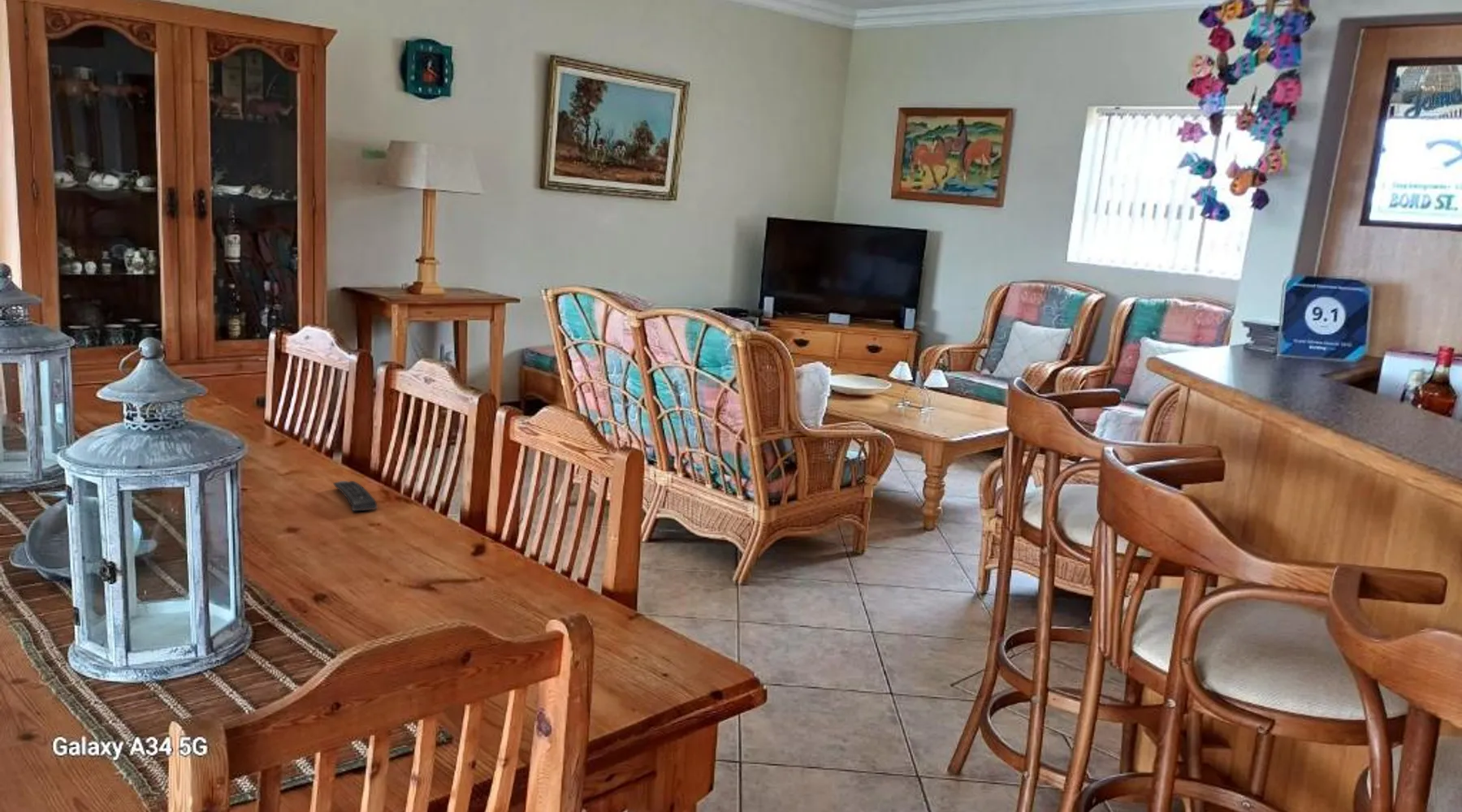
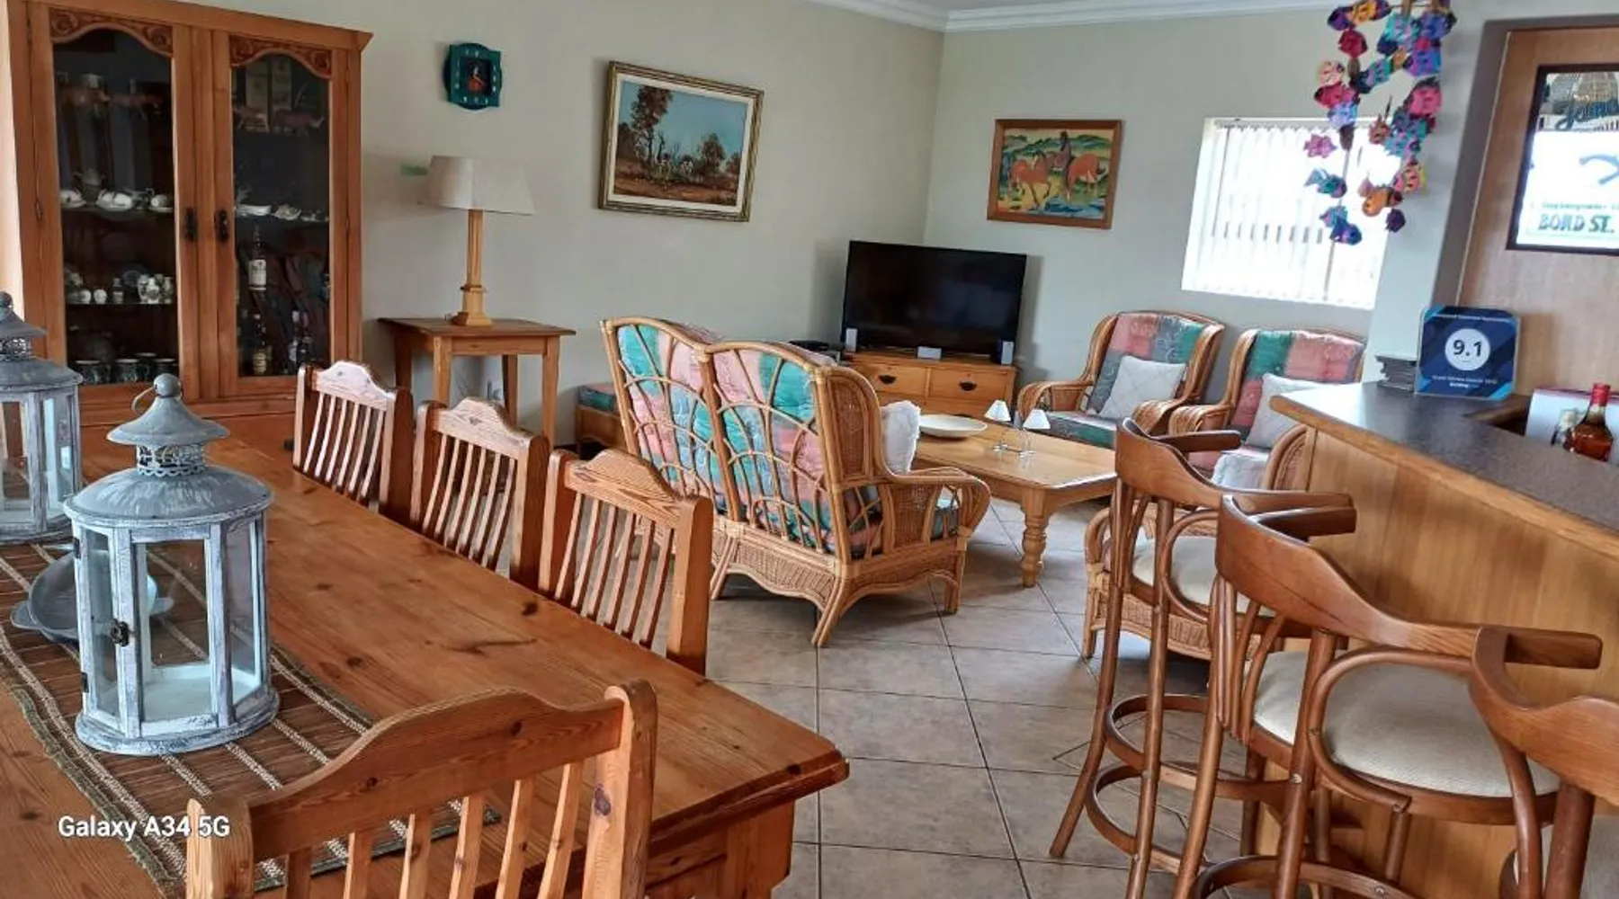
- remote control (353, 493)
